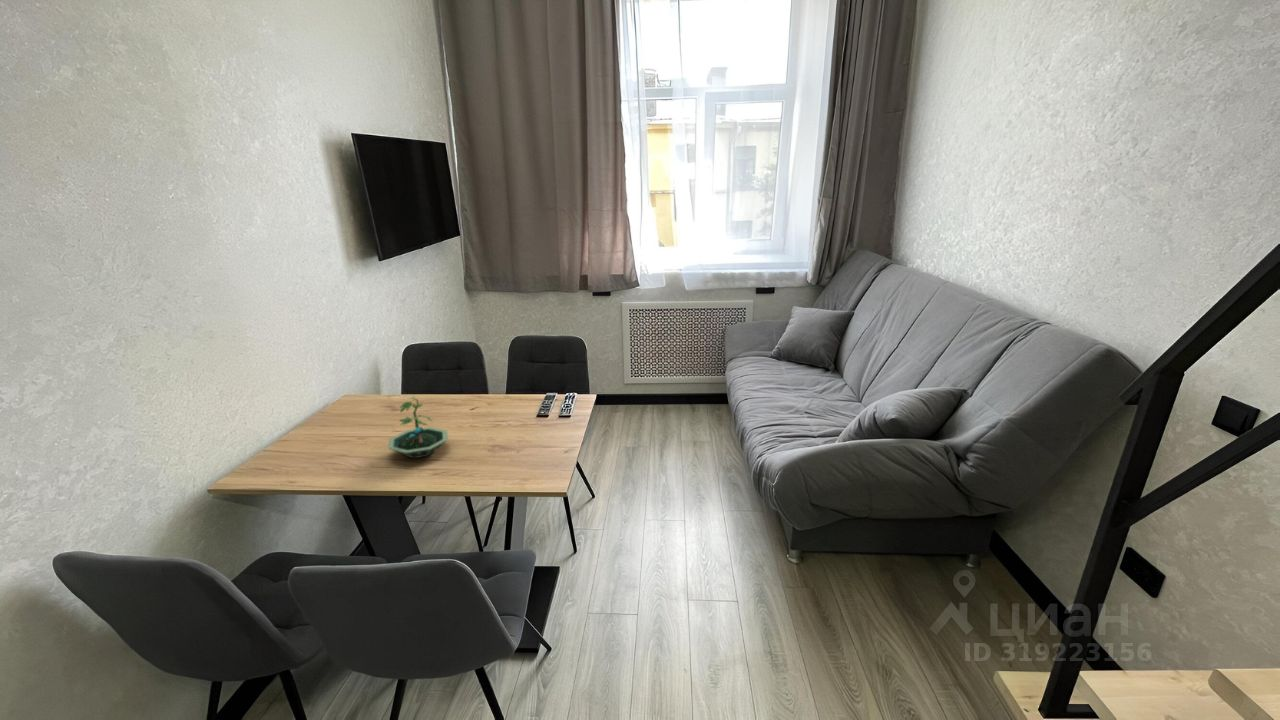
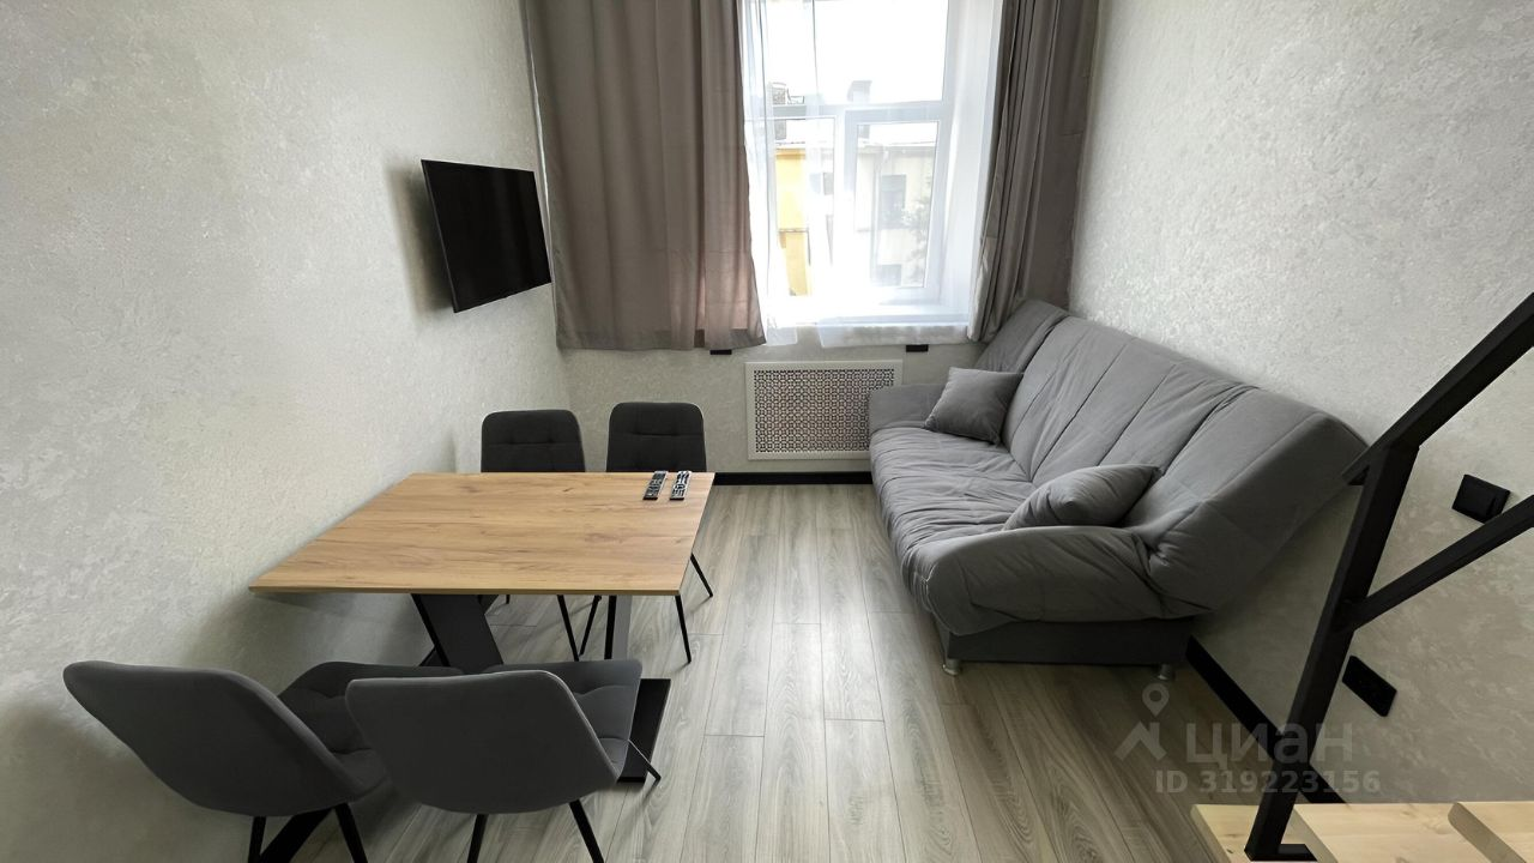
- terrarium (414, 410)
